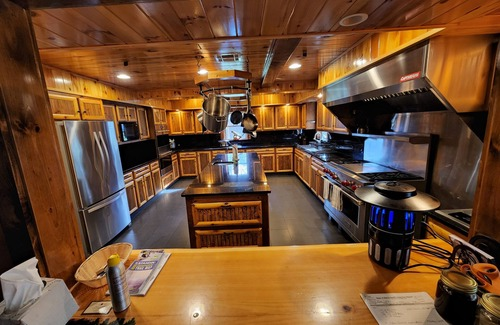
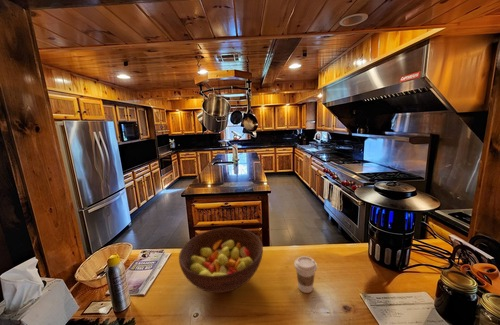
+ coffee cup (305, 274)
+ fruit bowl (223, 264)
